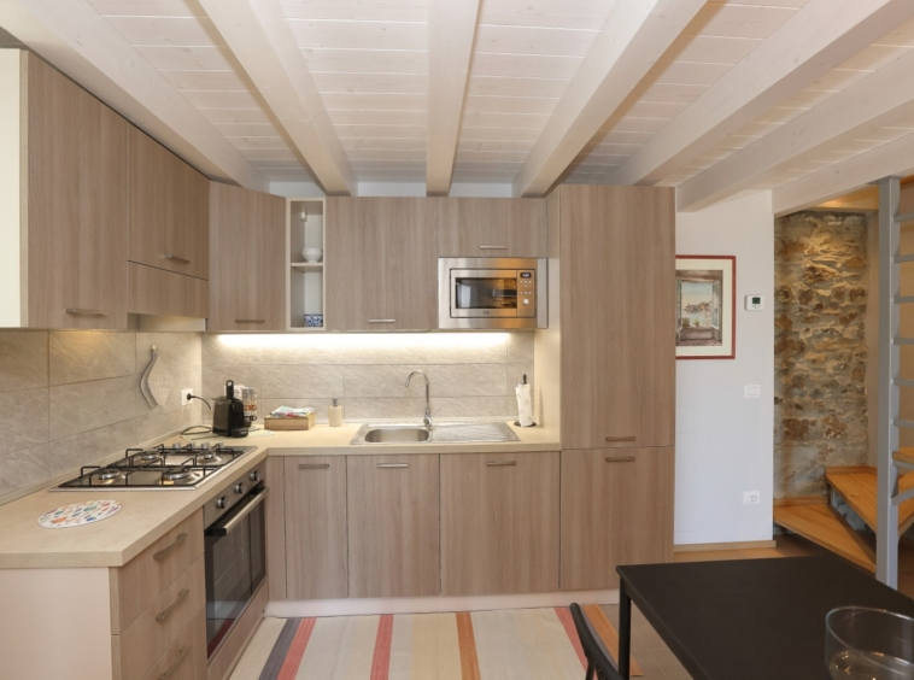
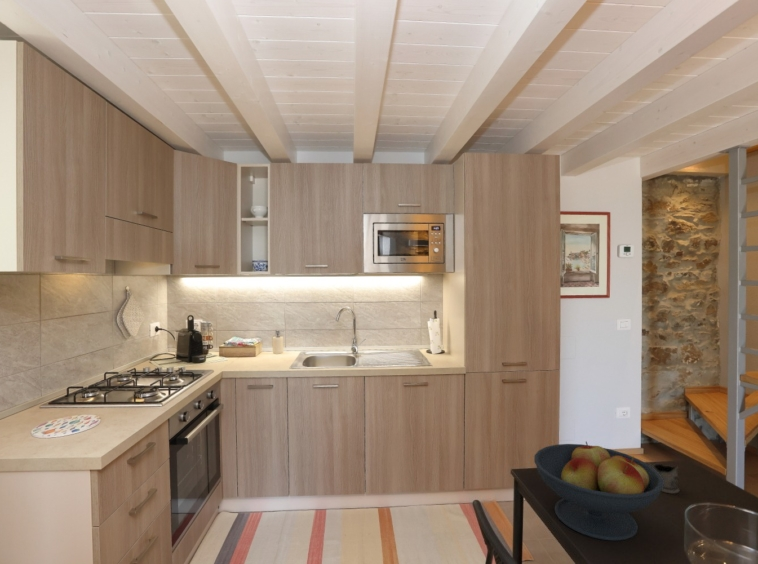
+ tea glass holder (660, 474)
+ fruit bowl (594, 483)
